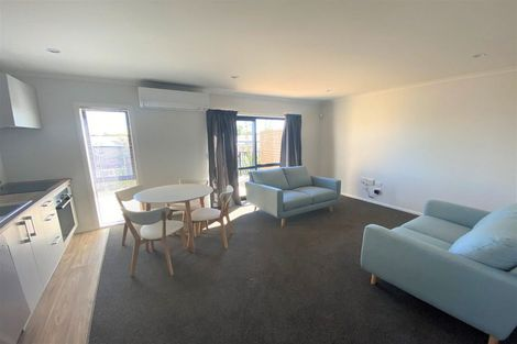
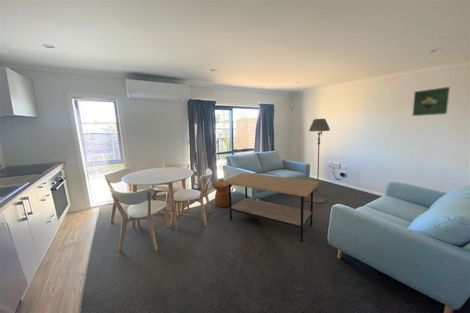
+ floor lamp (318, 160)
+ side table (223, 194)
+ coffee table (269, 202)
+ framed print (430, 102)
